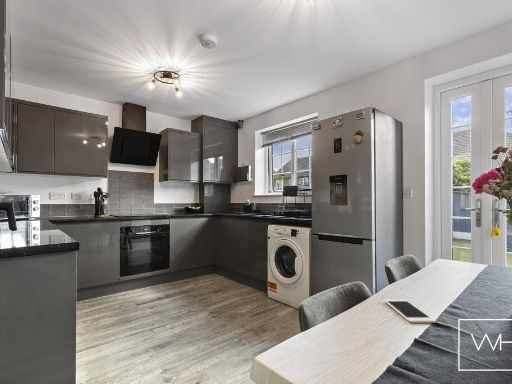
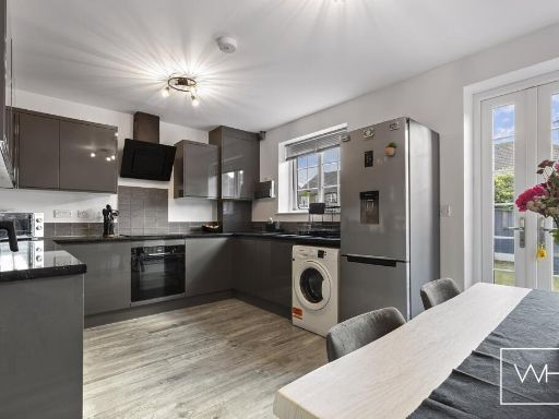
- cell phone (407, 310)
